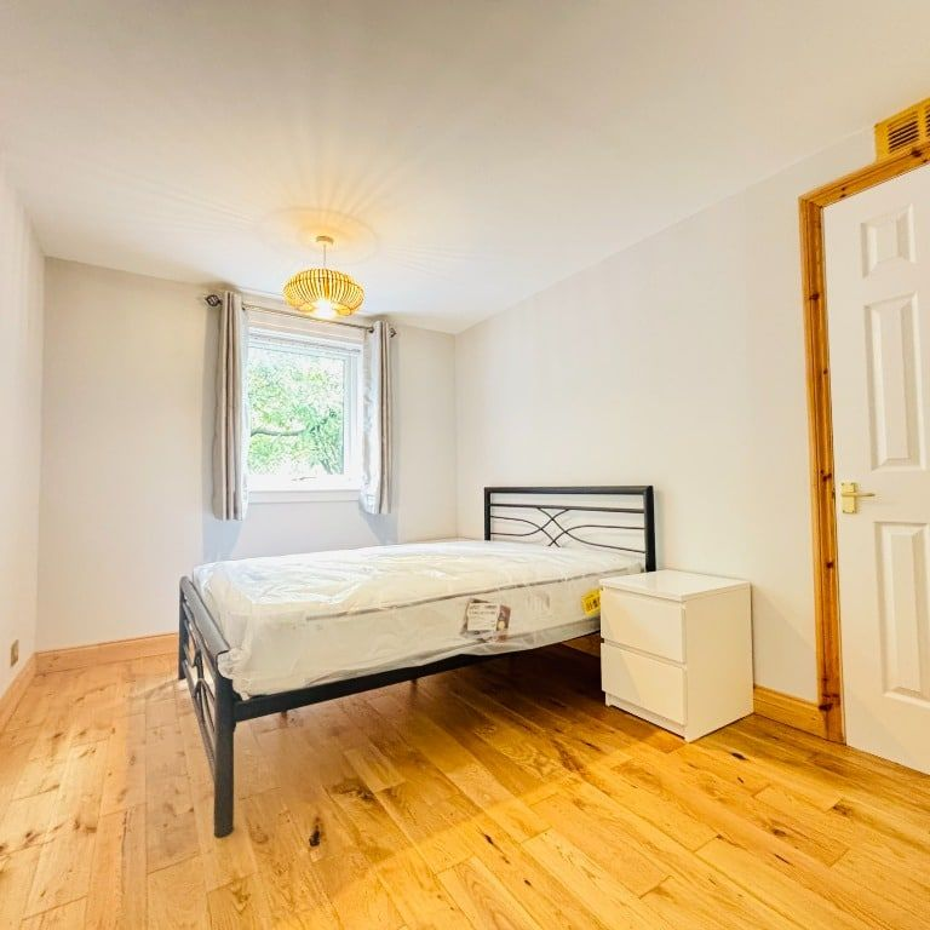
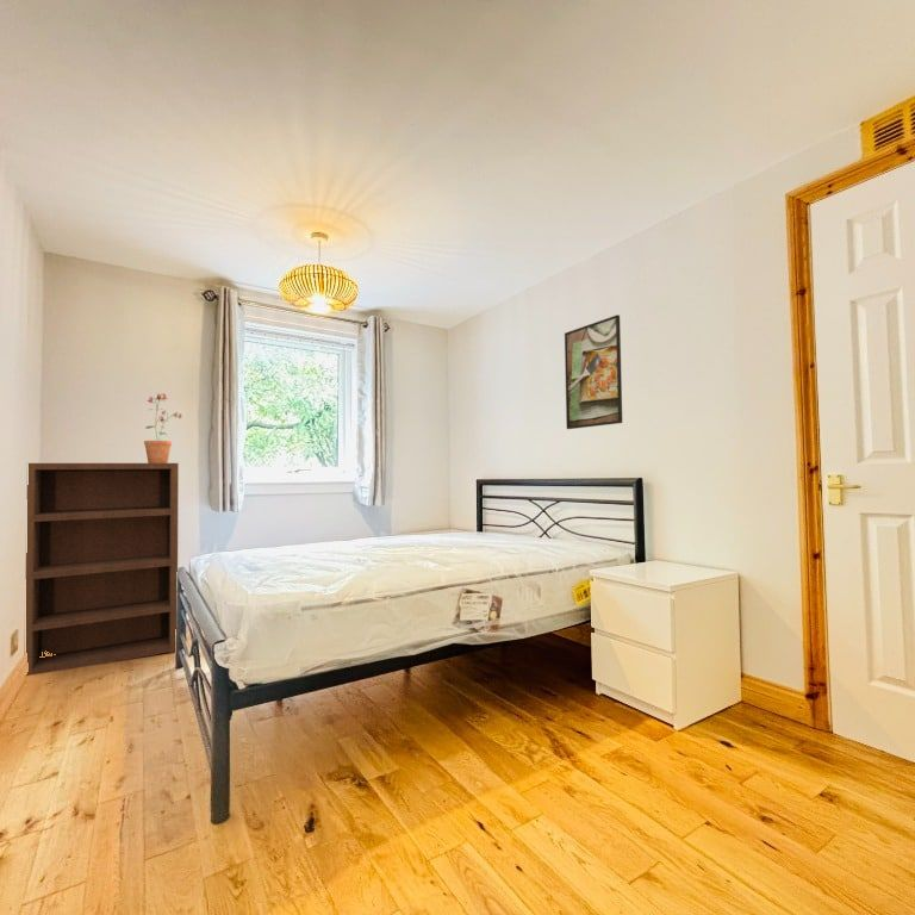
+ potted plant (161, 429)
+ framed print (591, 375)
+ bookcase (107, 560)
